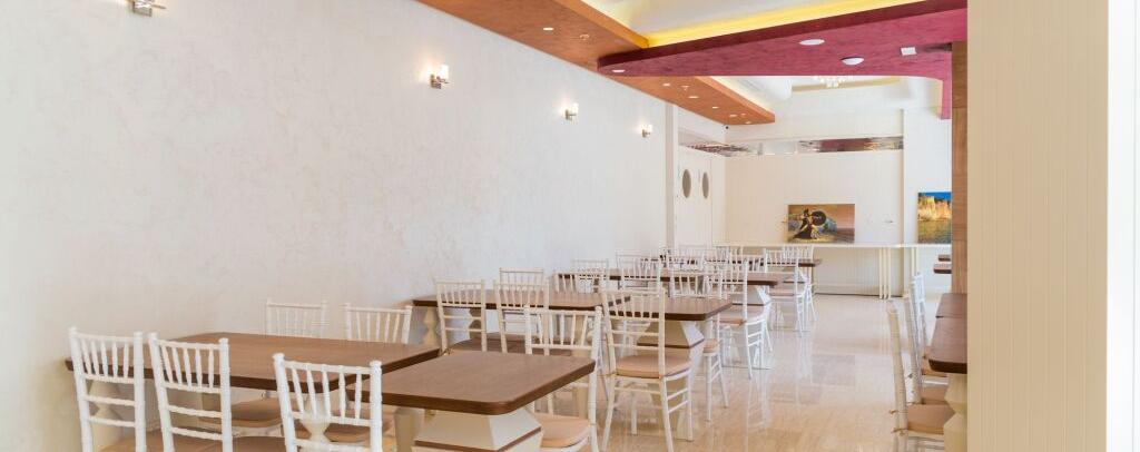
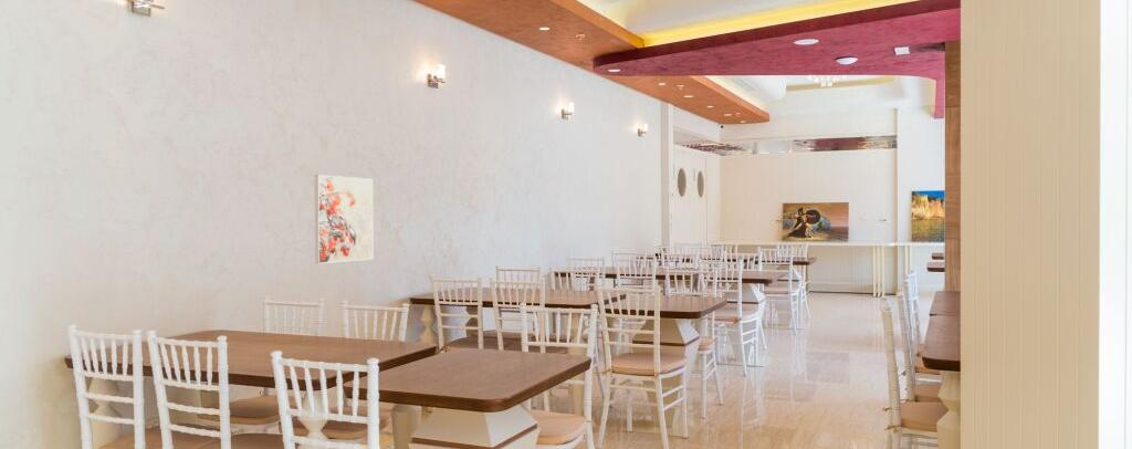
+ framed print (345, 219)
